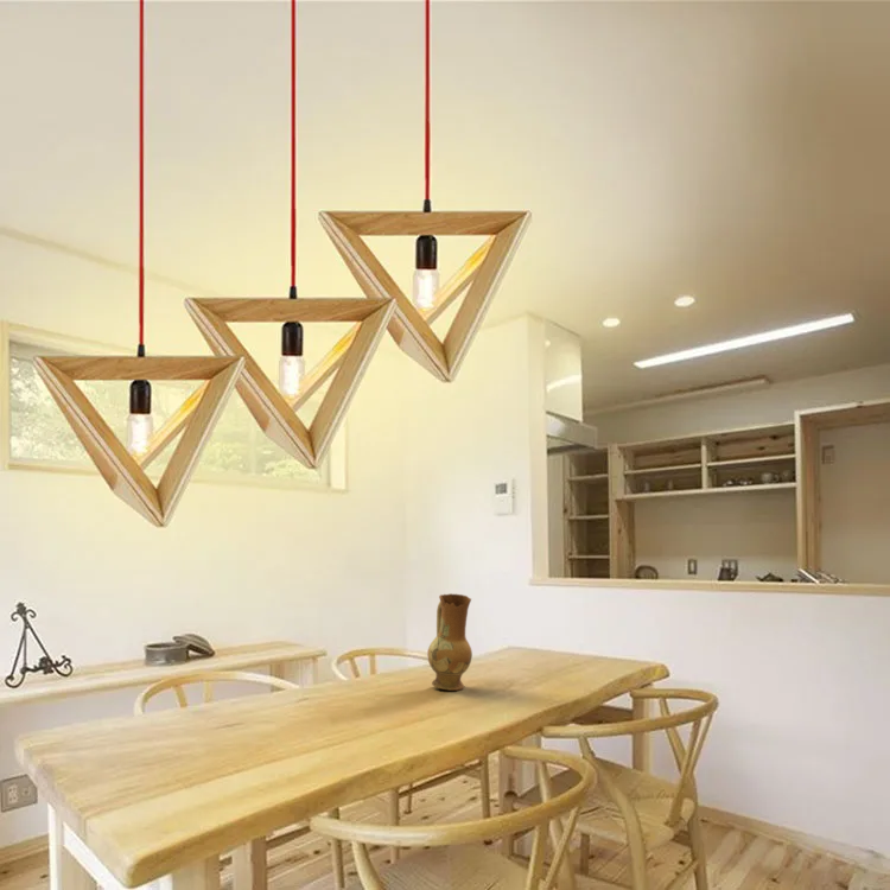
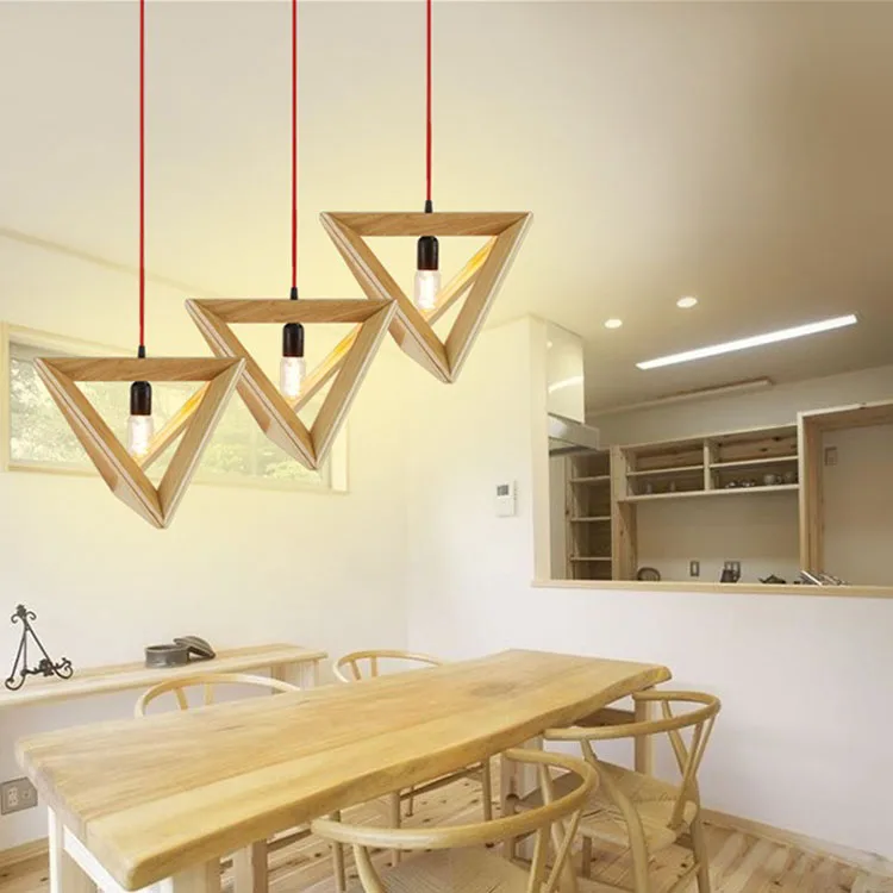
- ceramic jug (447, 641)
